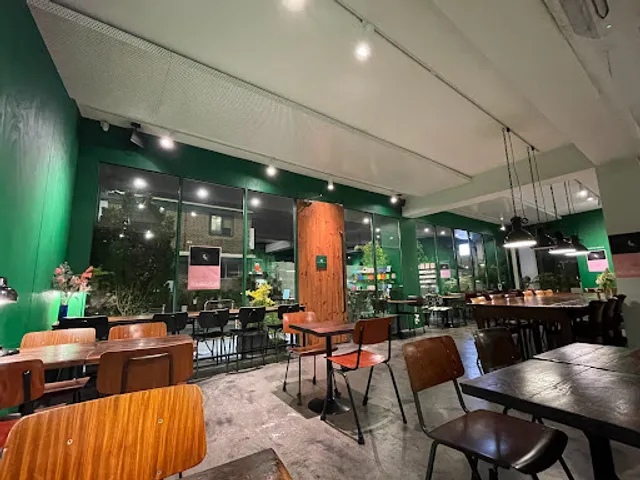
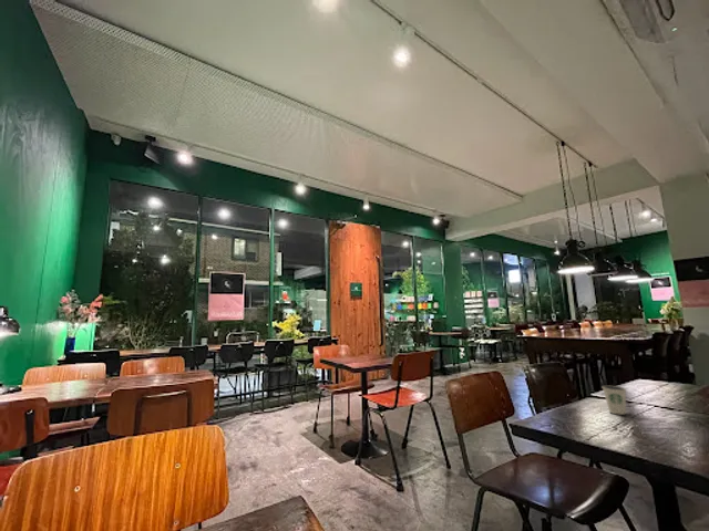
+ dixie cup (615, 399)
